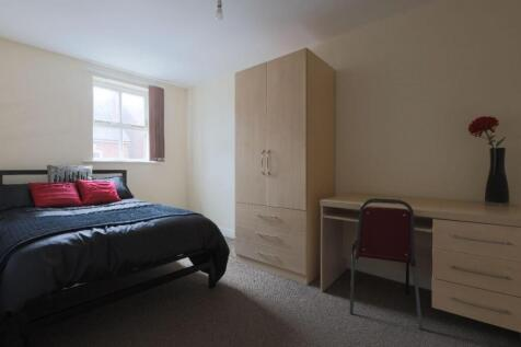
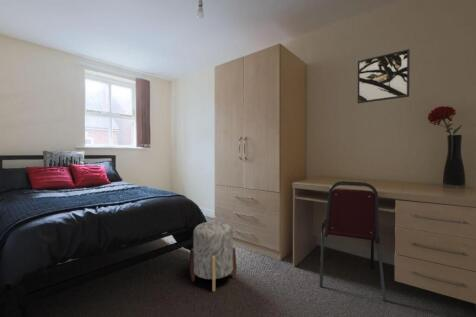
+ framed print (382, 77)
+ stool (213, 251)
